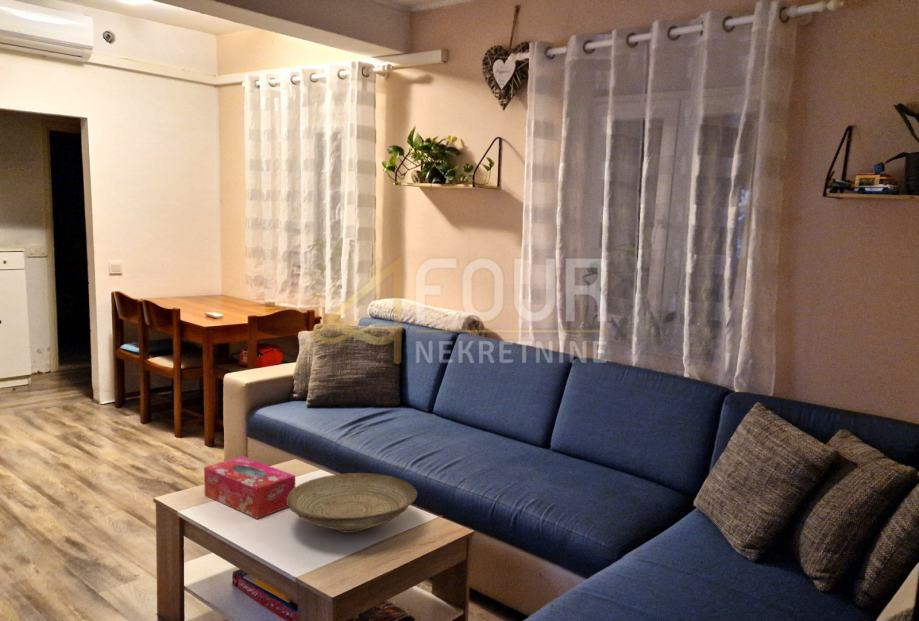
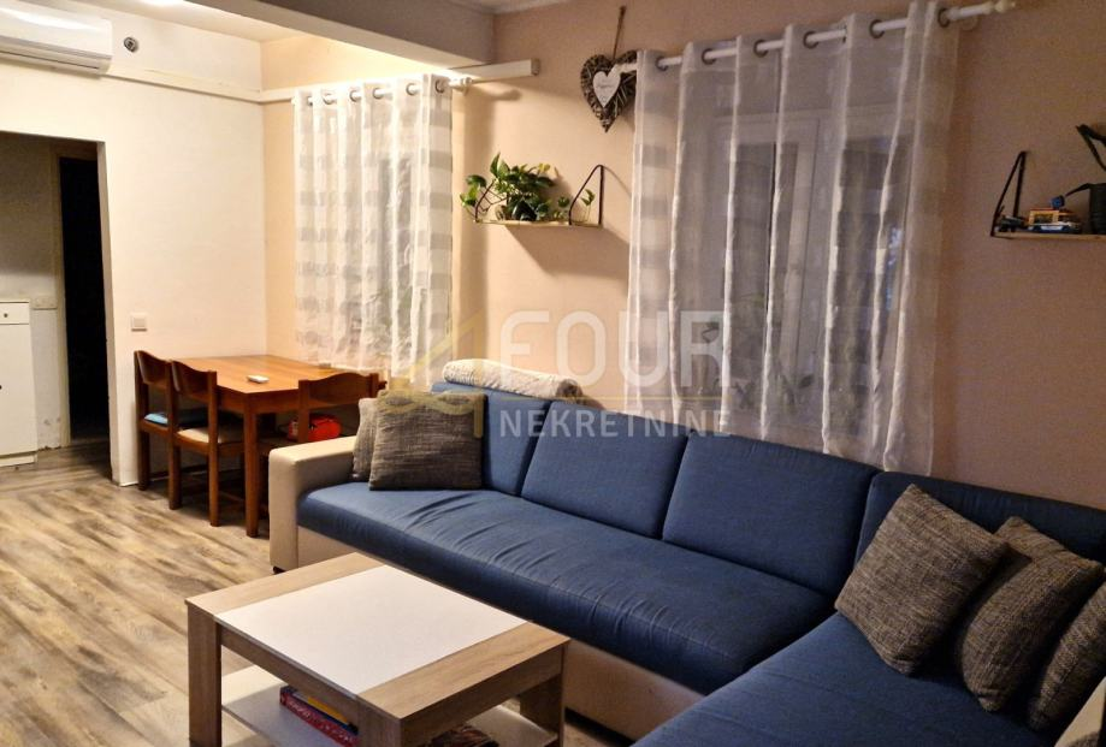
- decorative bowl (352, 508)
- tissue box (249, 485)
